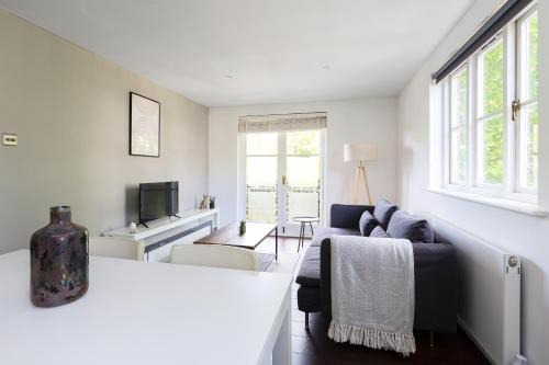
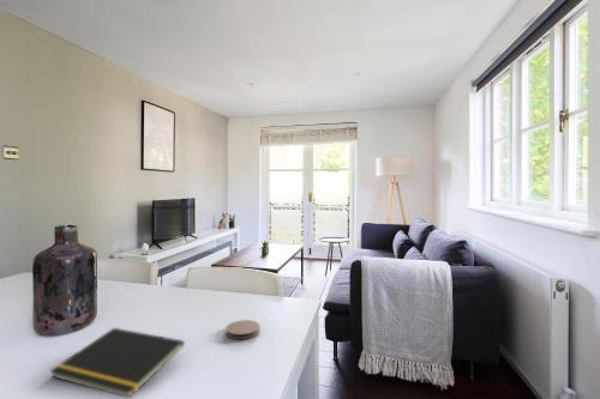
+ coaster (242, 328)
+ notepad (120, 357)
